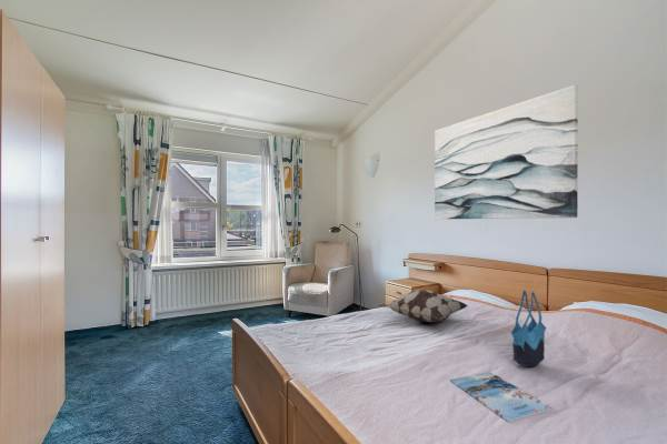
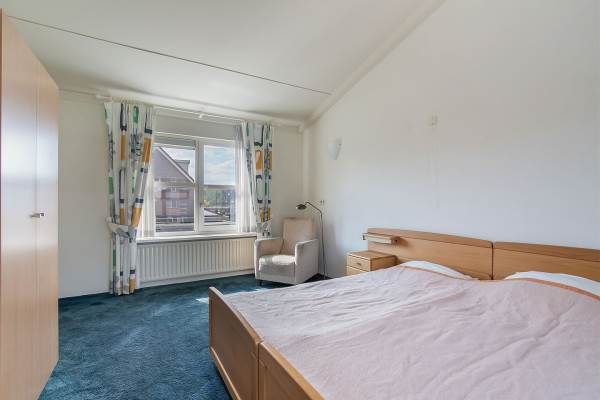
- decorative pillow (422, 305)
- tote bag (528, 327)
- magazine (497, 393)
- wall art (491, 165)
